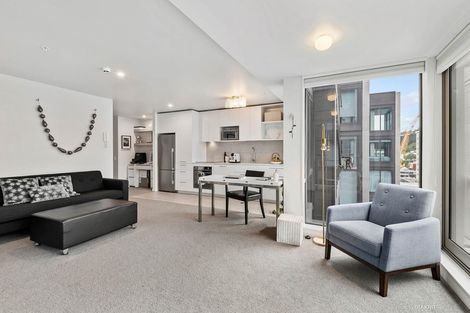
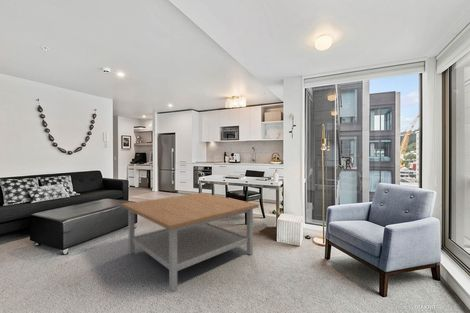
+ coffee table (190, 228)
